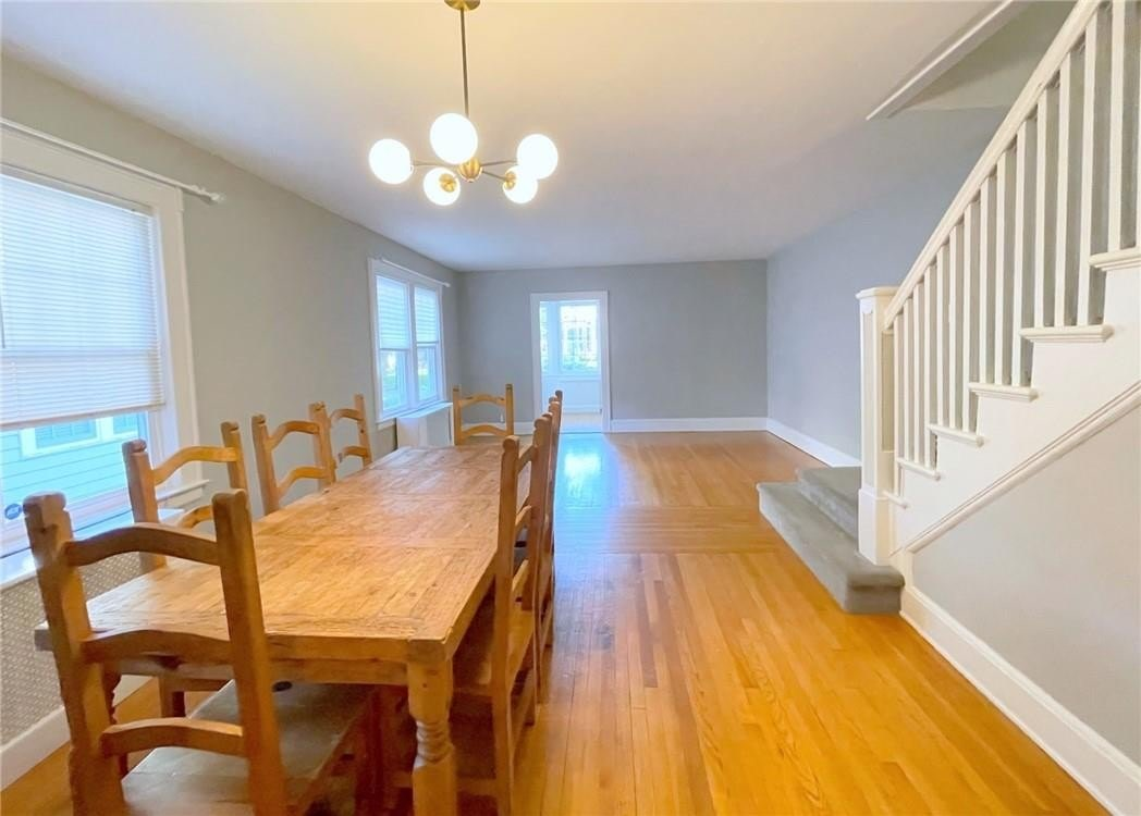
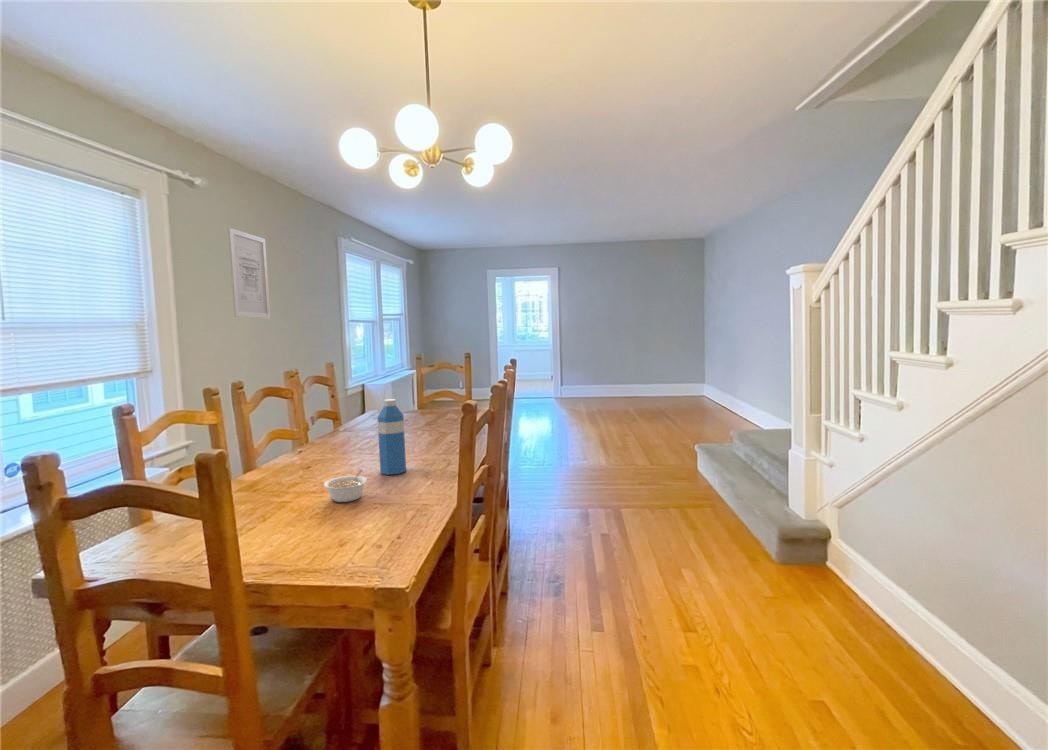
+ legume (345, 487)
+ wall art (250, 275)
+ water bottle (391, 435)
